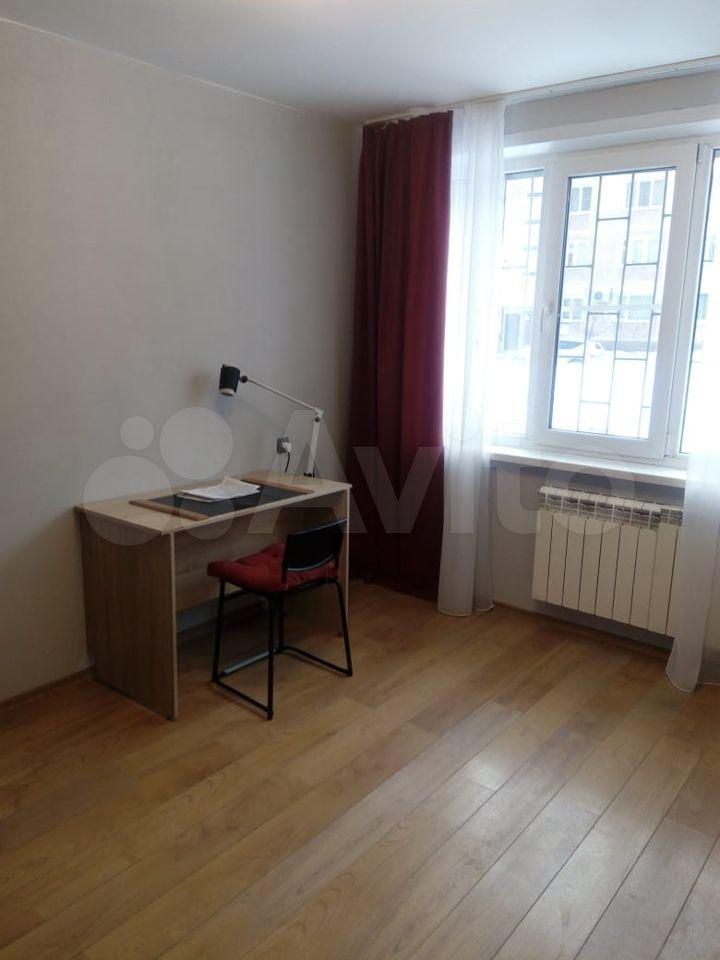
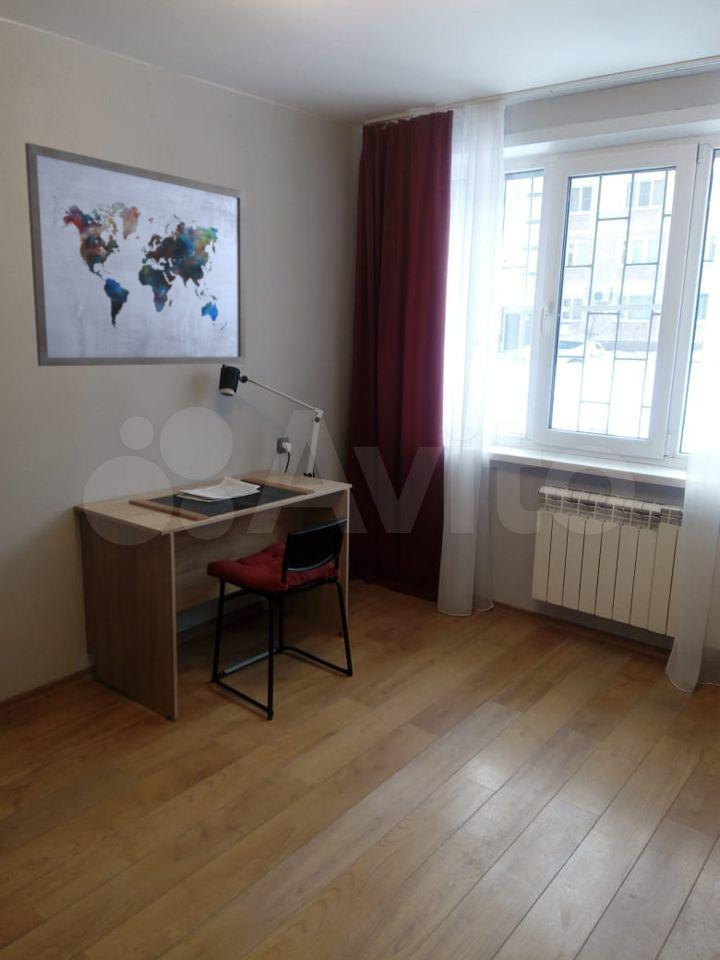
+ wall art (152, 270)
